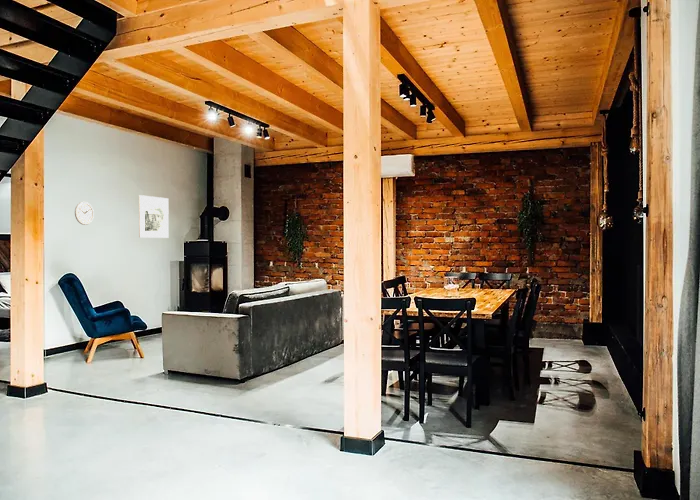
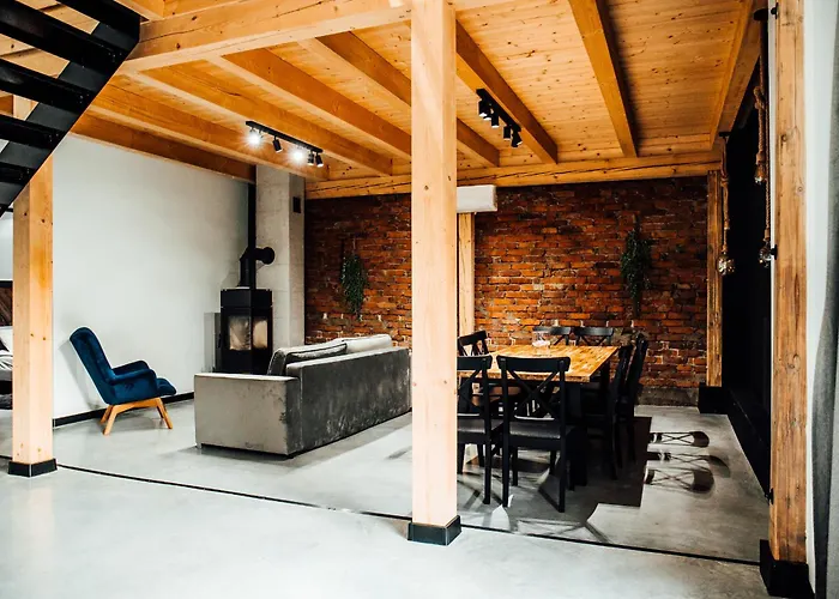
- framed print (154, 217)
- wall clock (84, 213)
